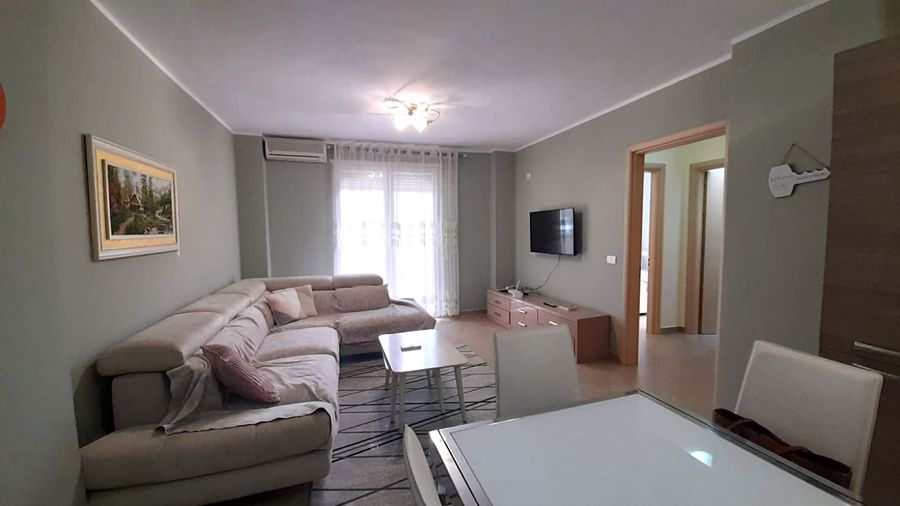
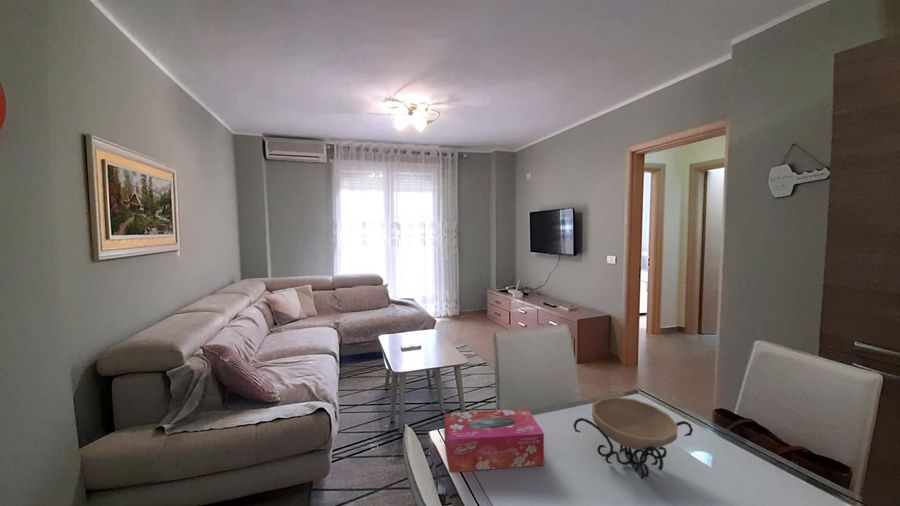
+ decorative bowl (632, 440)
+ tissue box (491, 437)
